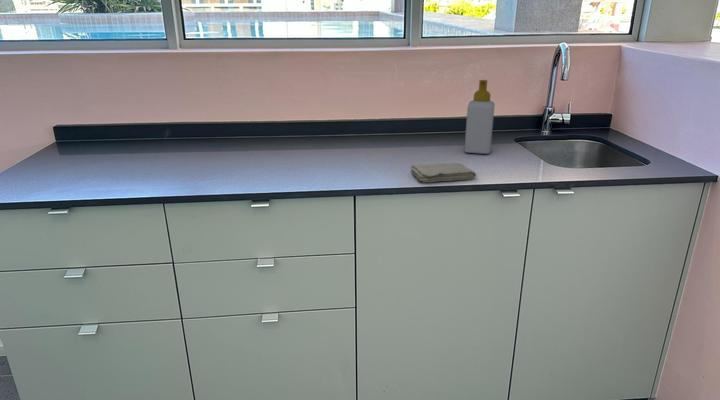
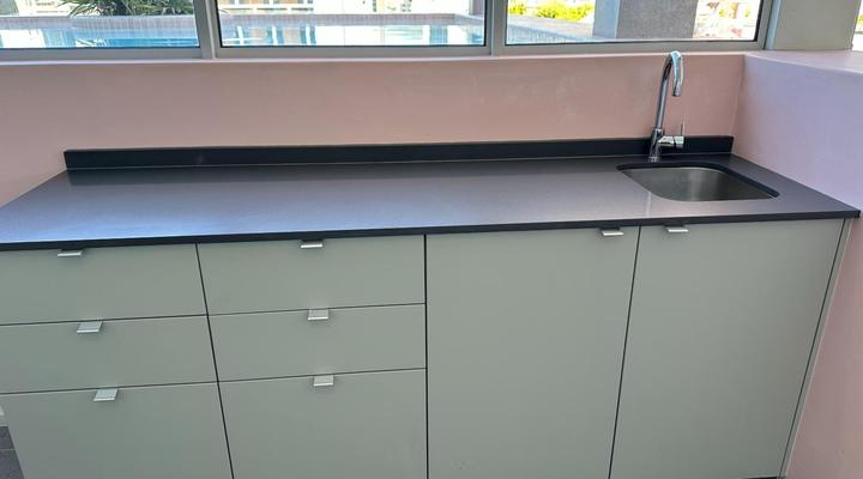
- soap bottle (480, 116)
- washcloth (441, 171)
